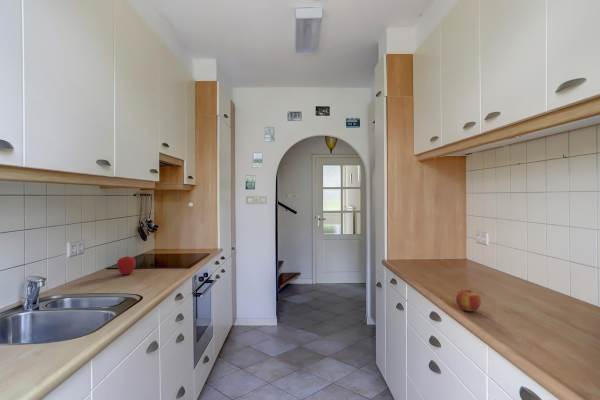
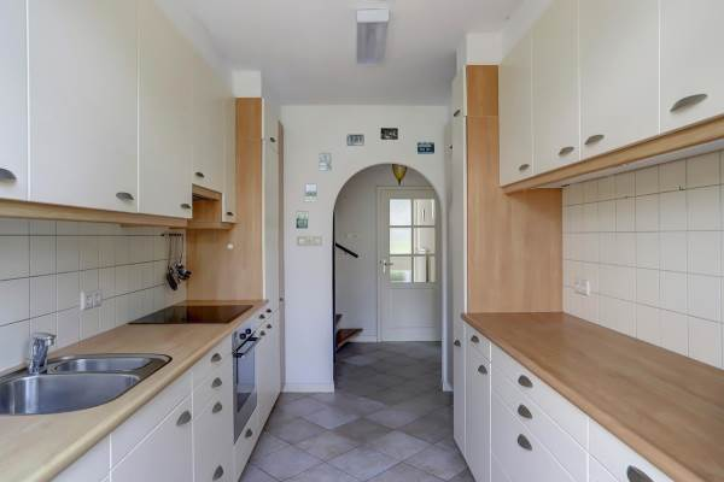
- apple (126, 264)
- apple (468, 300)
